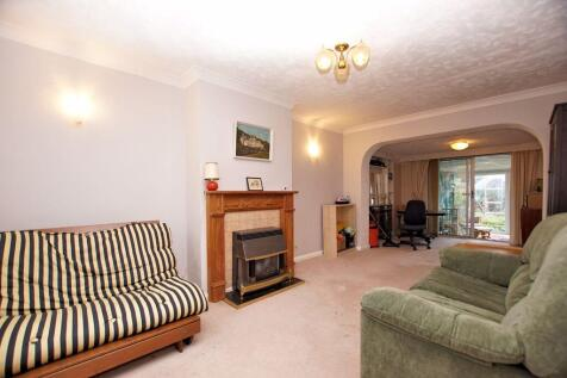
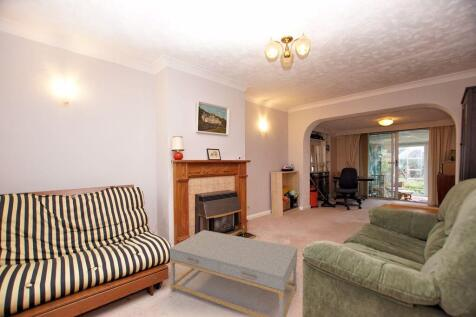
+ coffee table (233, 269)
